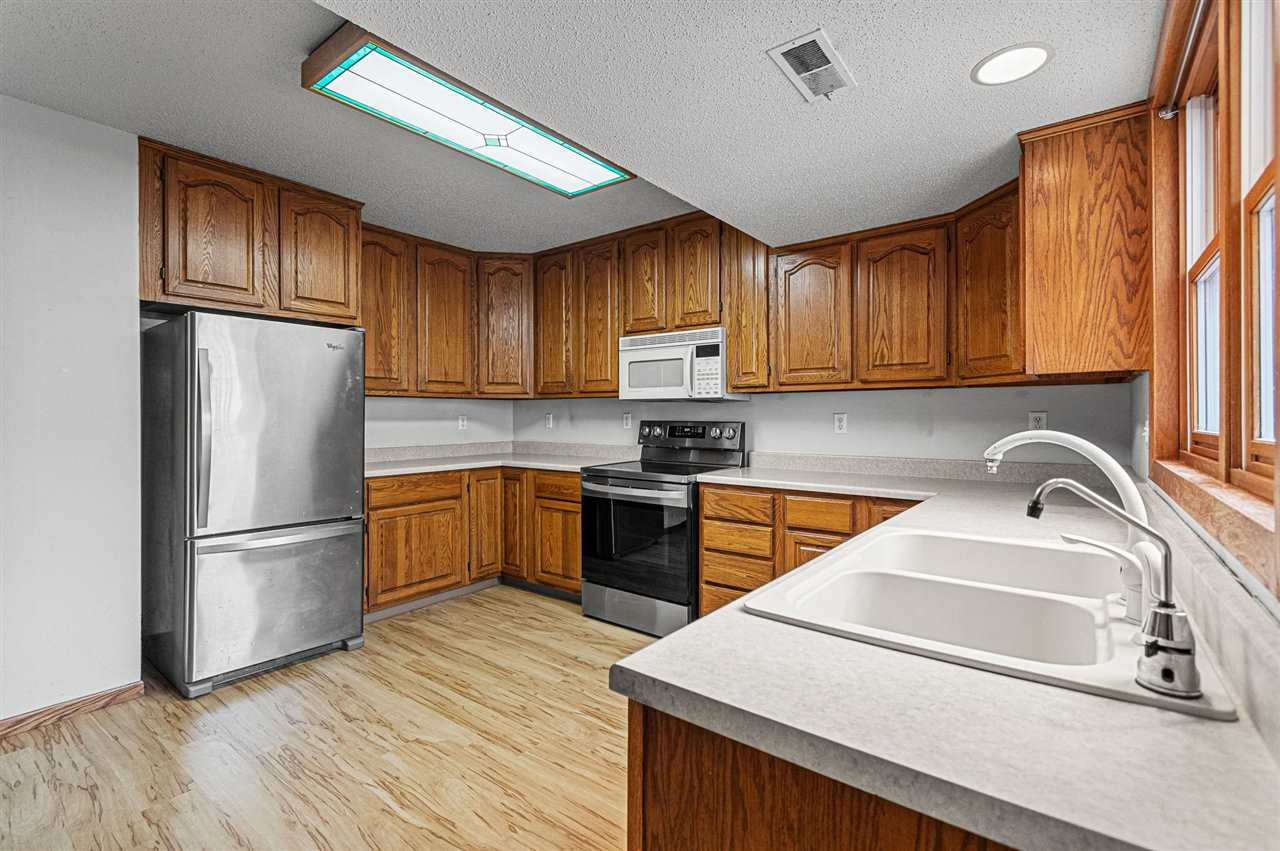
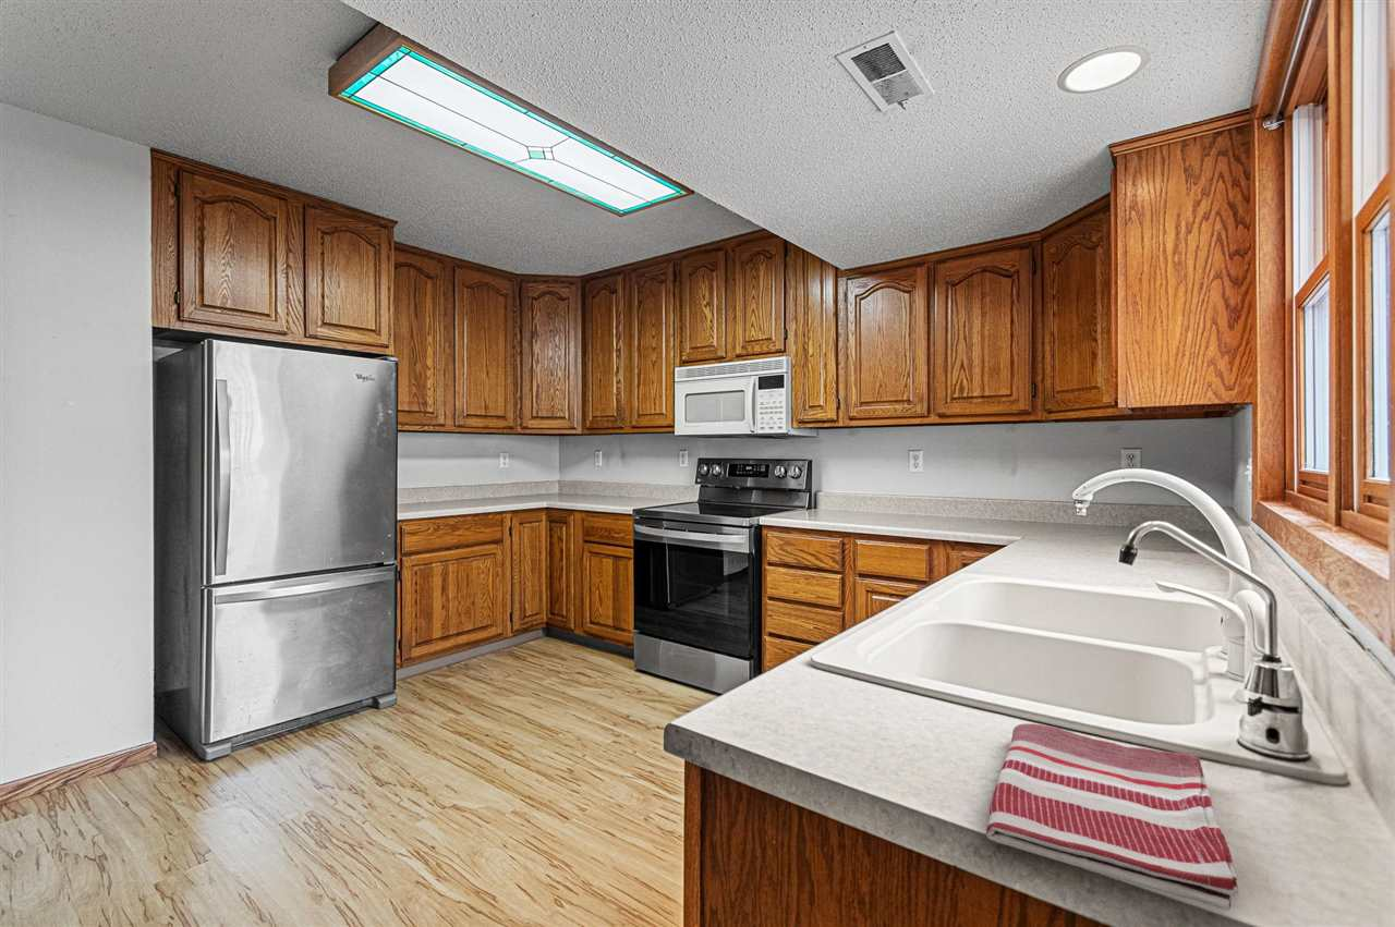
+ dish towel (1101, 793)
